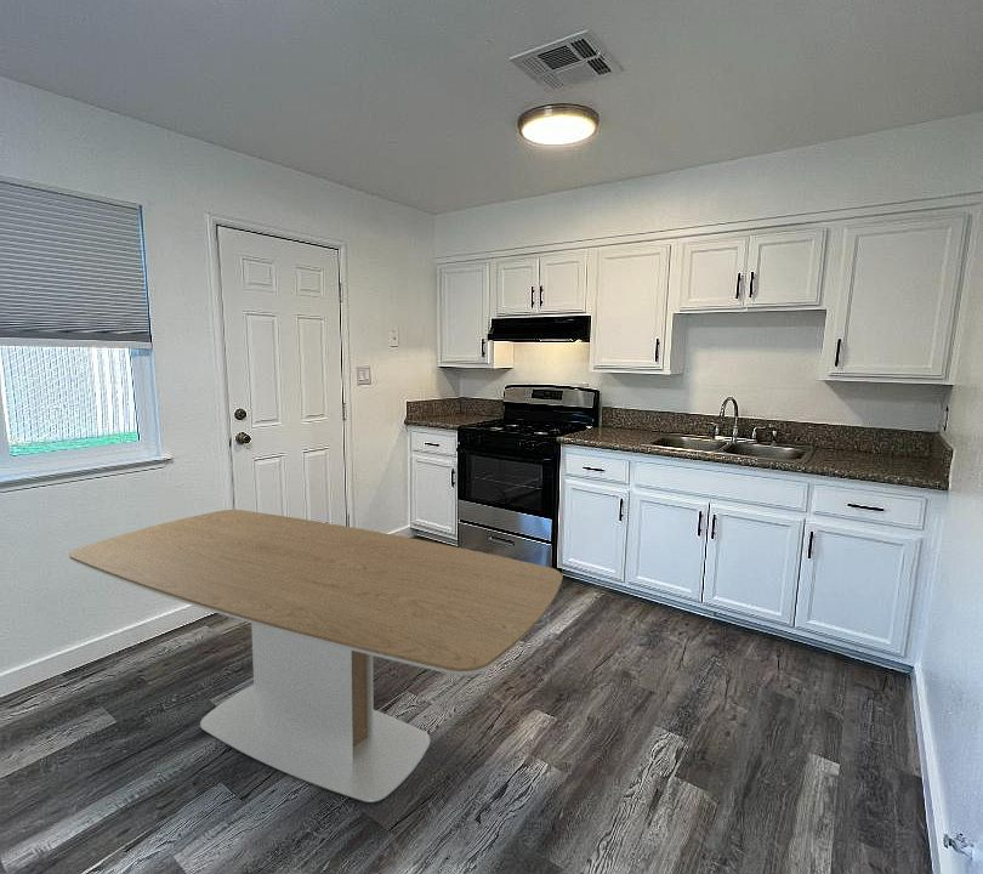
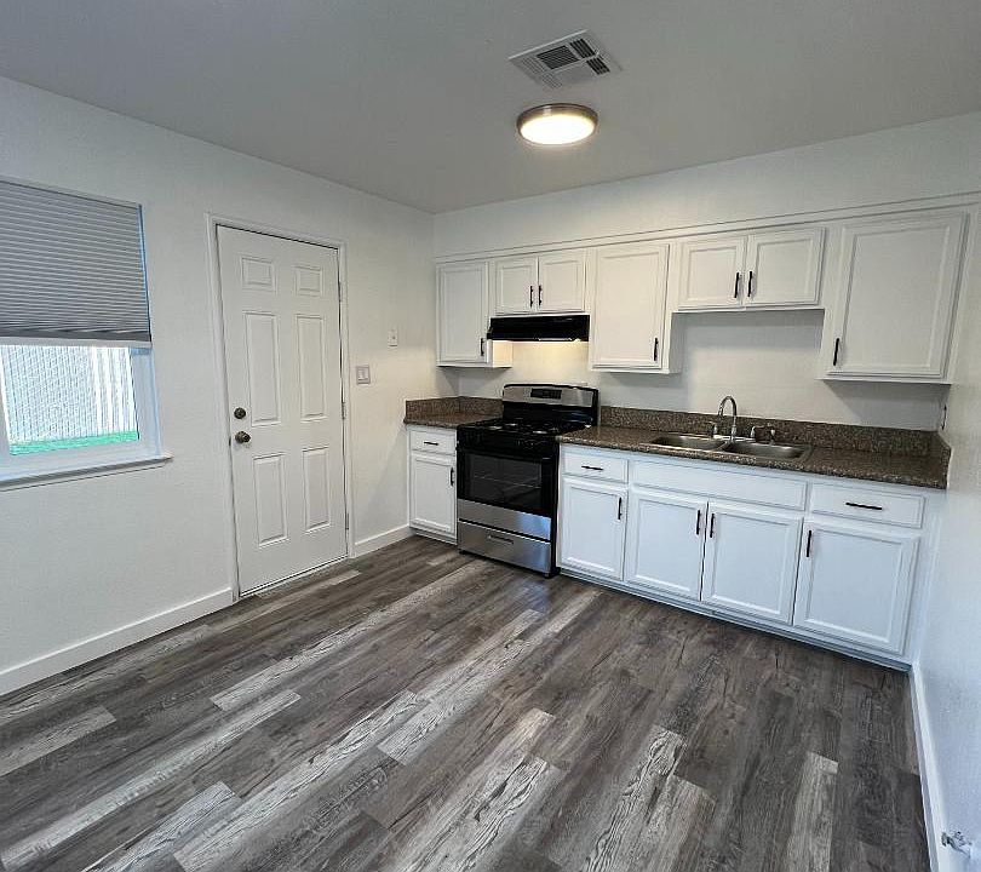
- dining table (311, 648)
